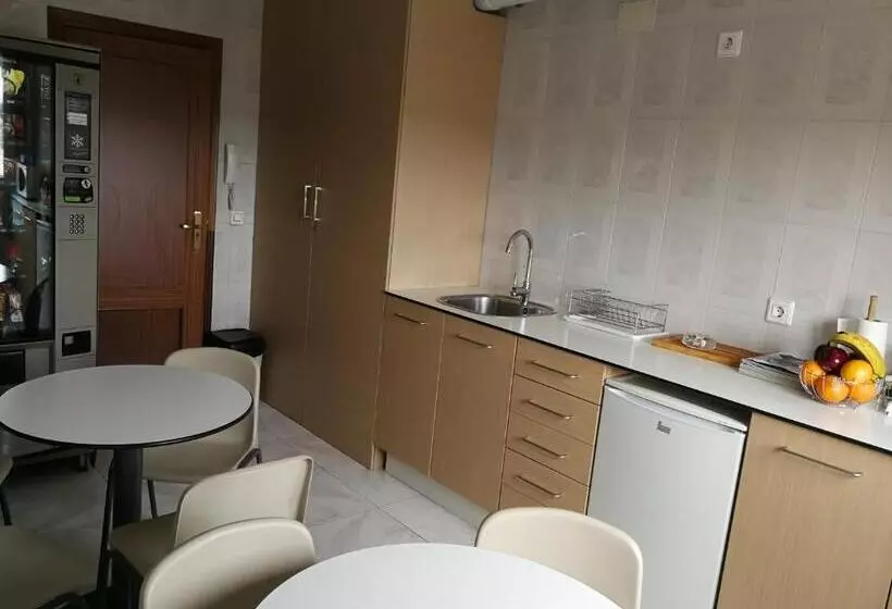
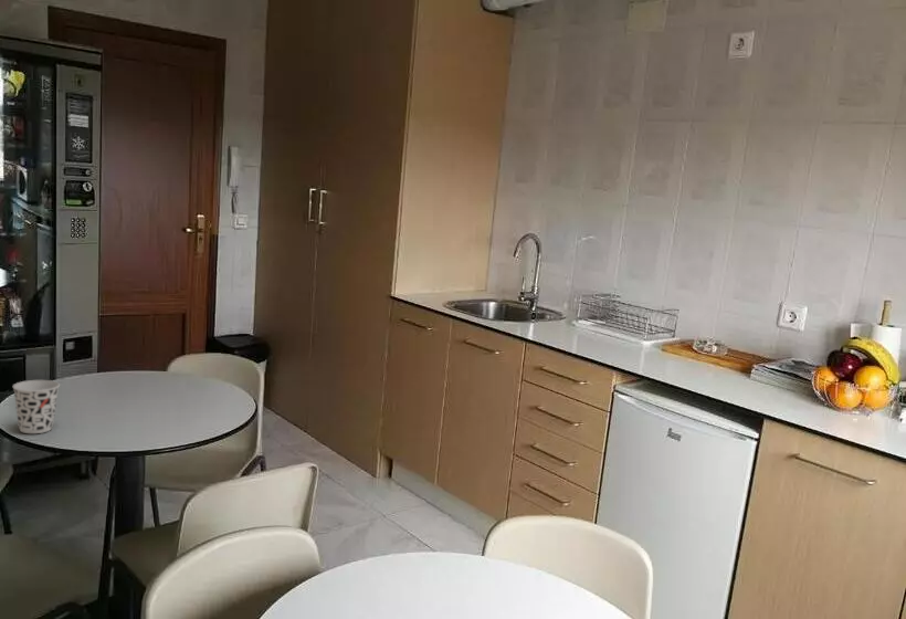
+ cup (35, 407)
